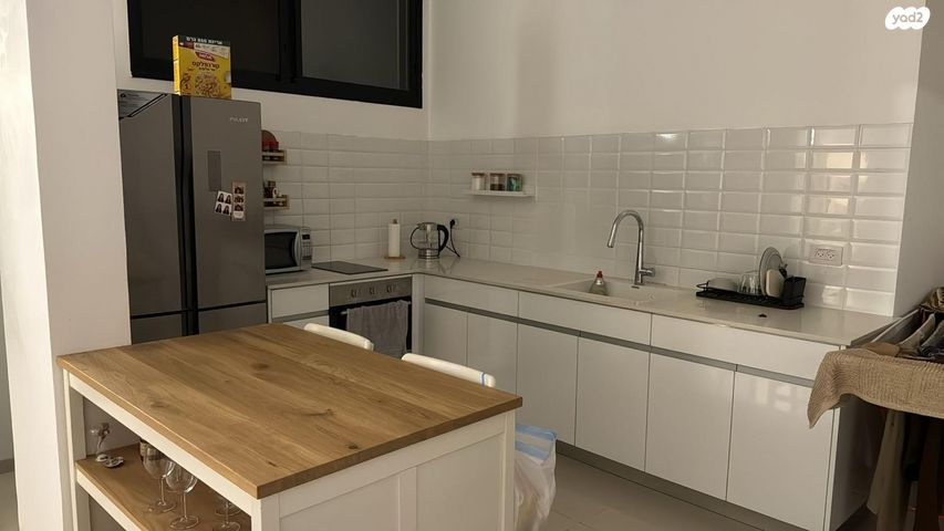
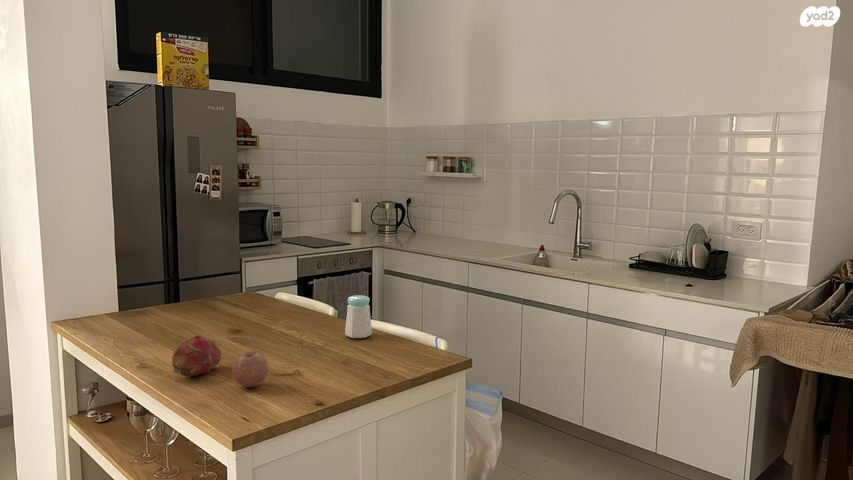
+ fruit (251, 369)
+ fruit (197, 354)
+ salt shaker (358, 316)
